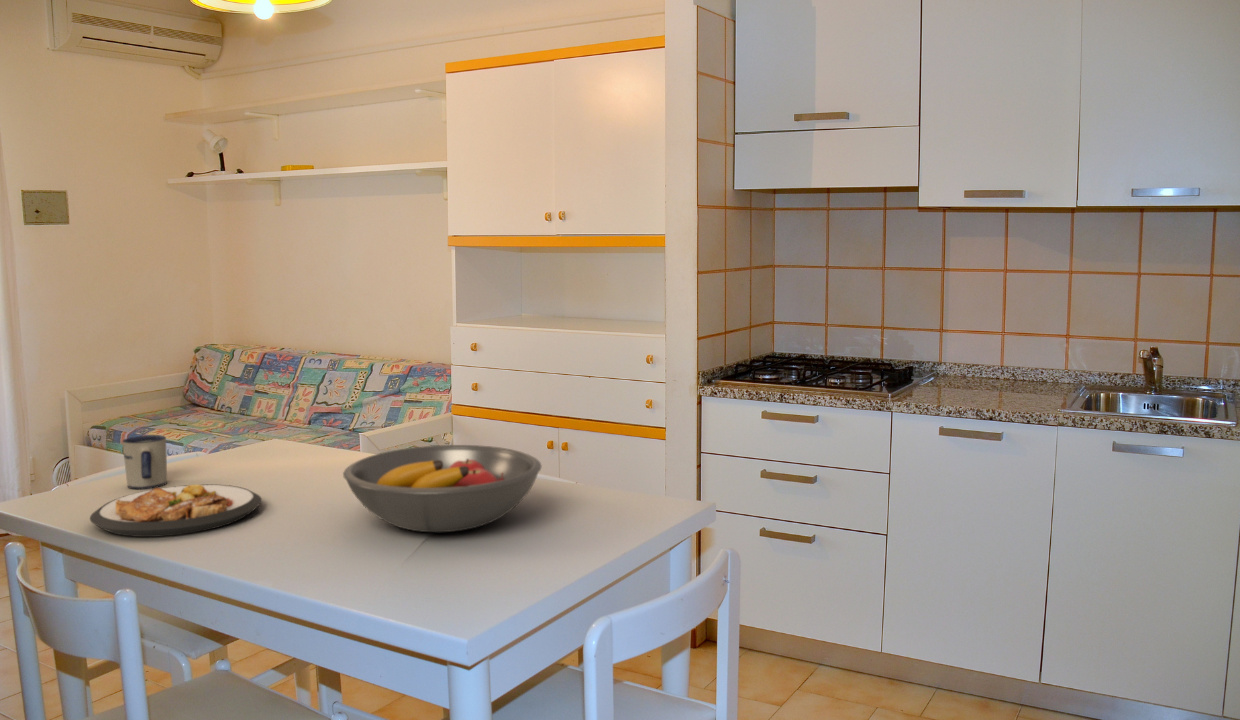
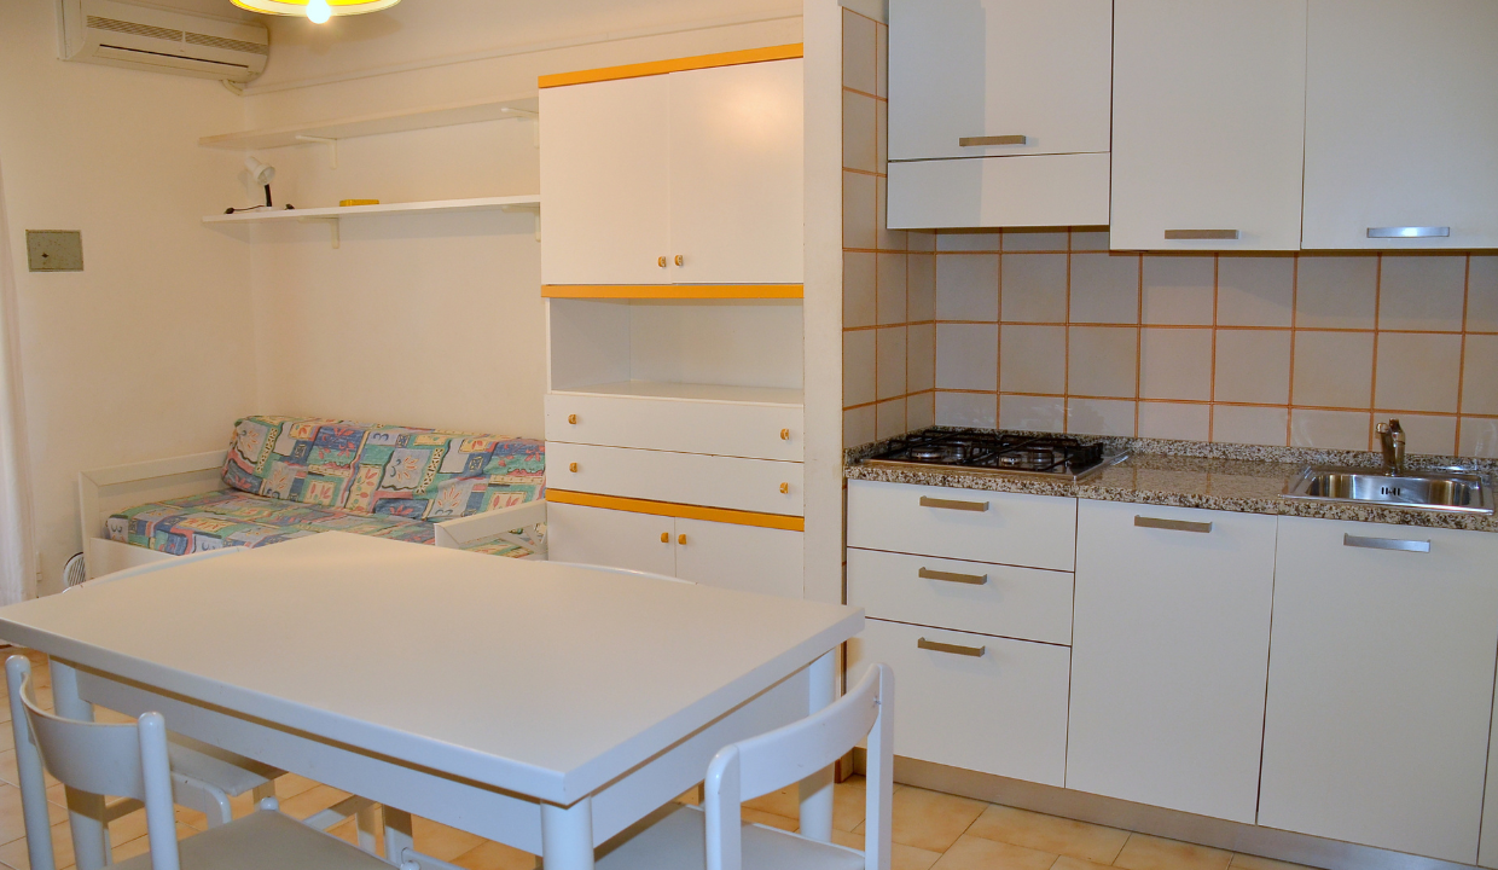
- fruit bowl (444, 485)
- mug (144, 463)
- plate (178, 503)
